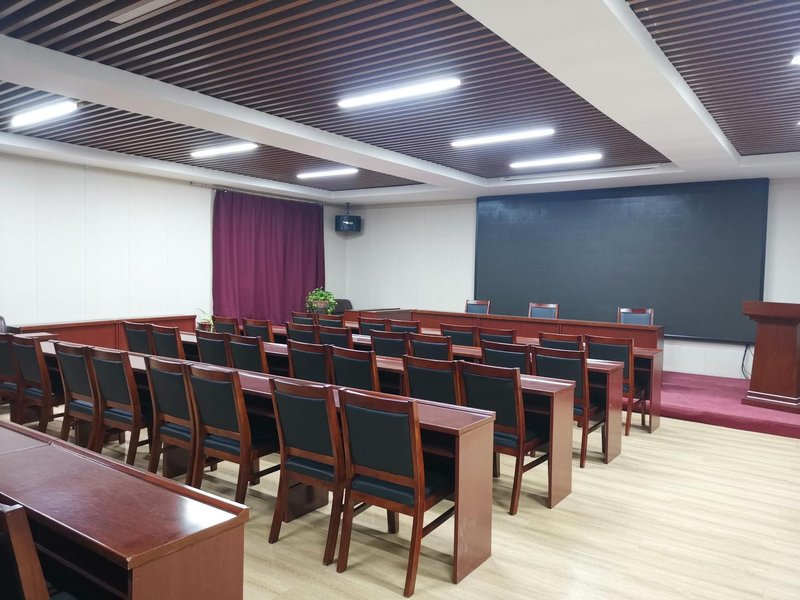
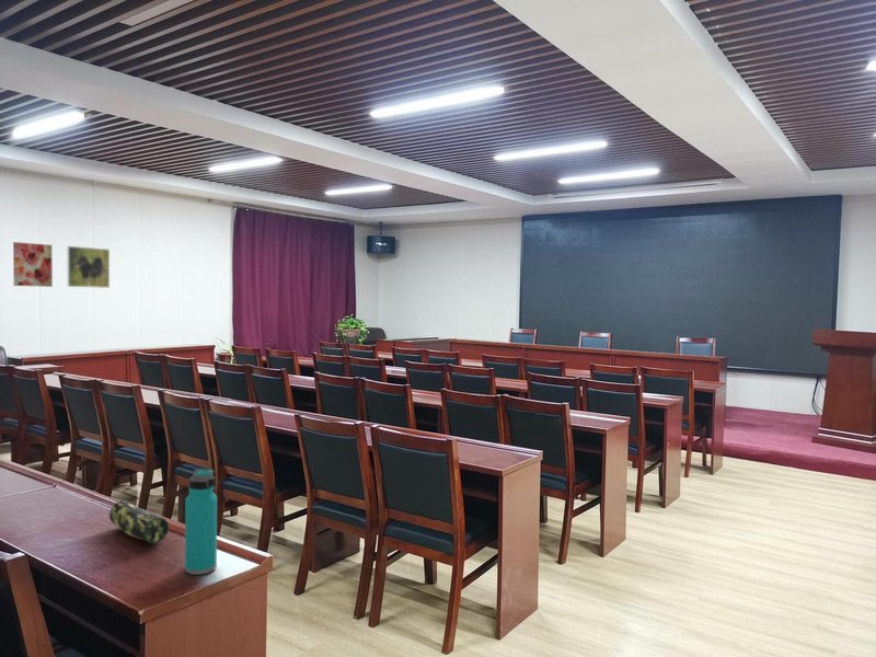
+ pencil case (137, 521)
+ water bottle (200, 519)
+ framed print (89, 267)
+ wall art (33, 264)
